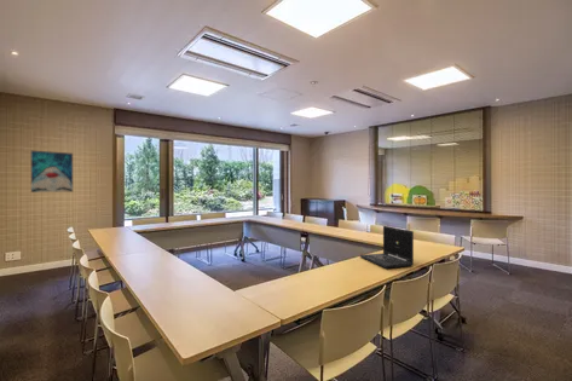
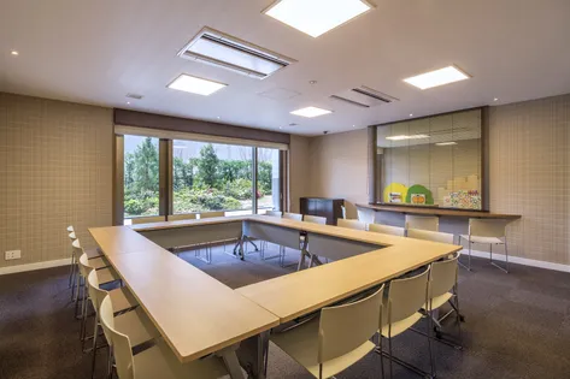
- wall art (52, 172)
- laptop (385, 244)
